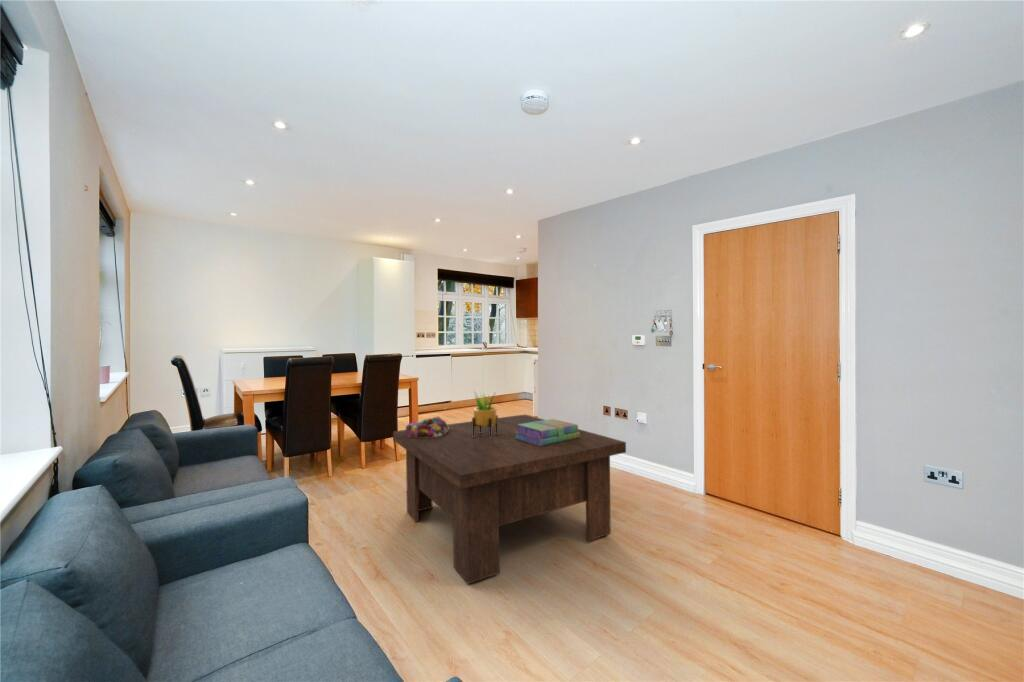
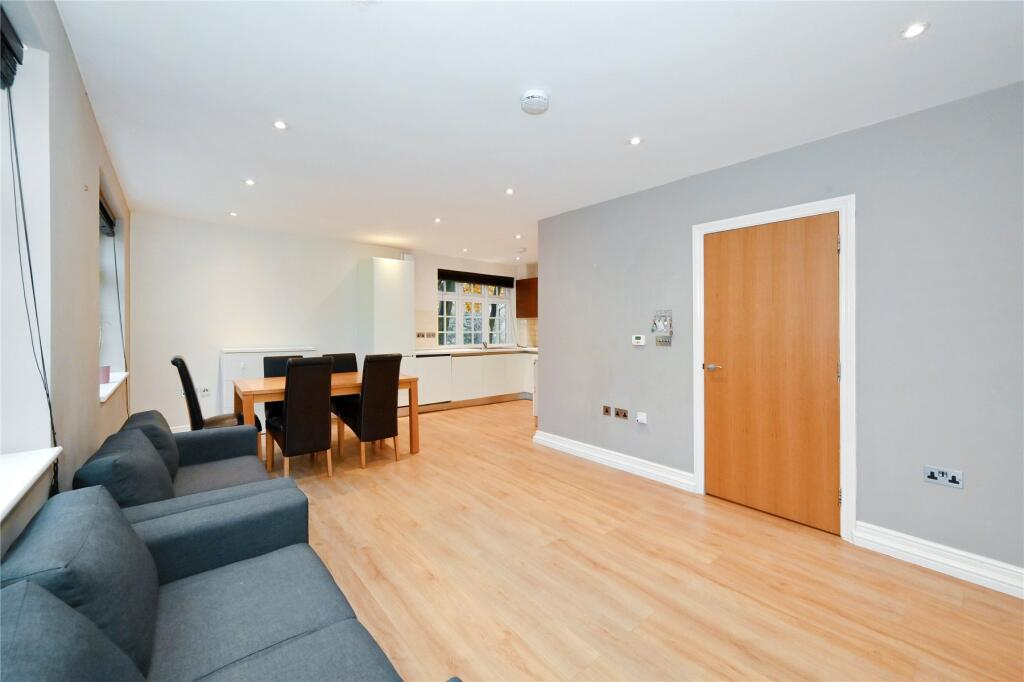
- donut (427, 425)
- potted plant (485, 412)
- stack of books (547, 431)
- coffee table (502, 479)
